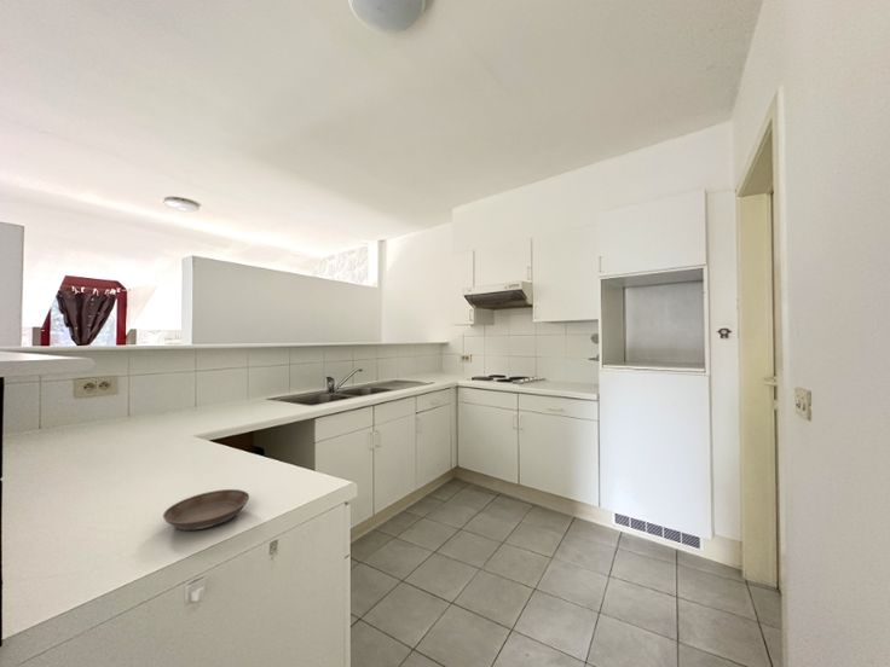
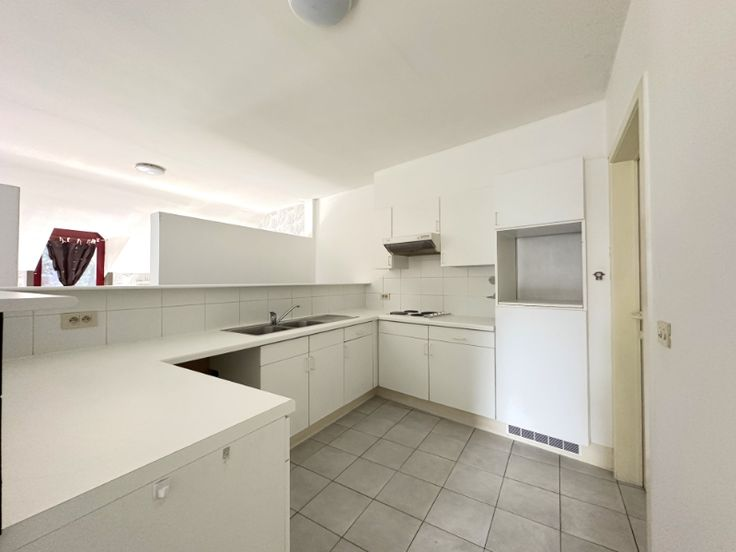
- saucer (208, 510)
